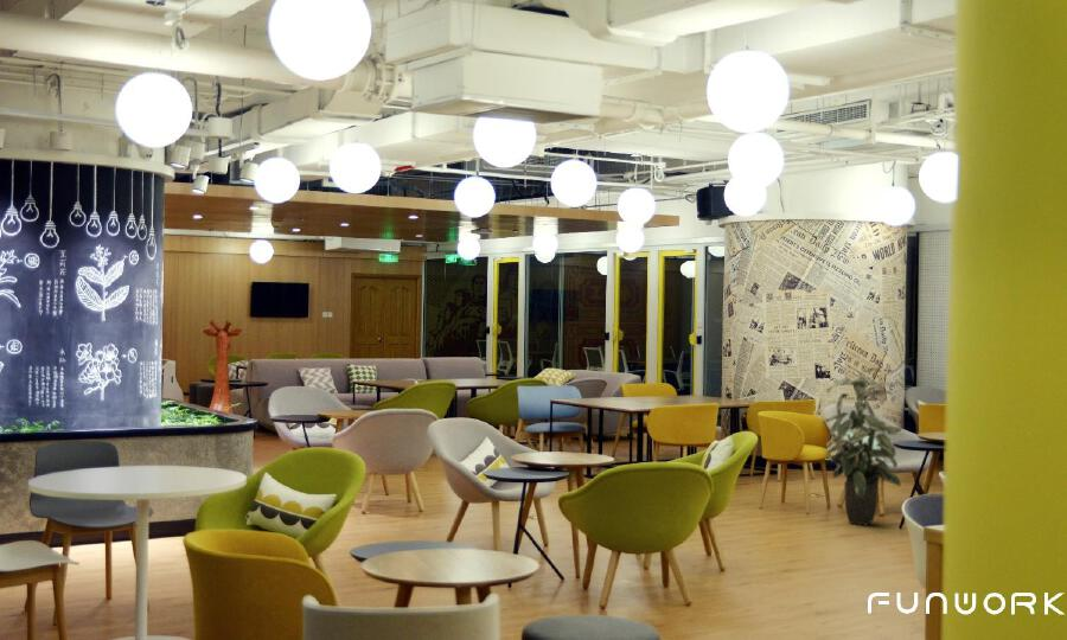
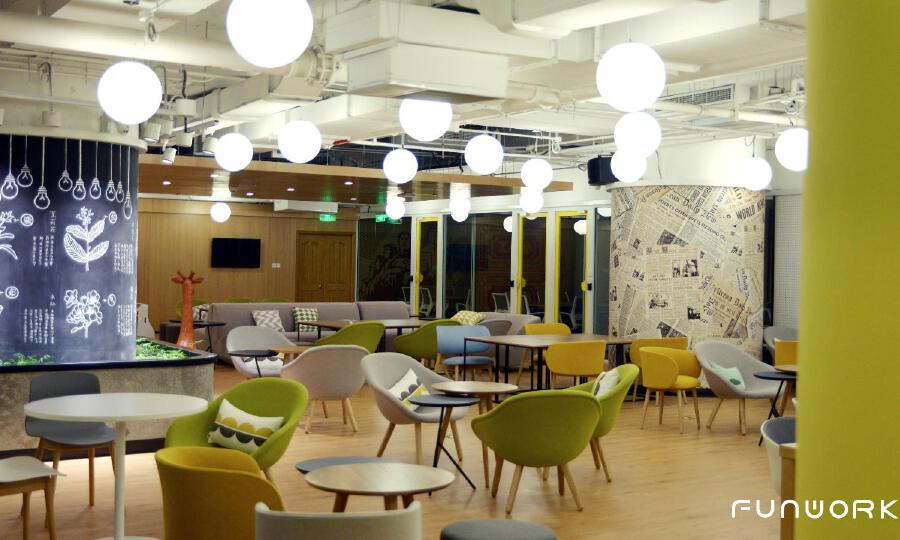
- indoor plant (864, 446)
